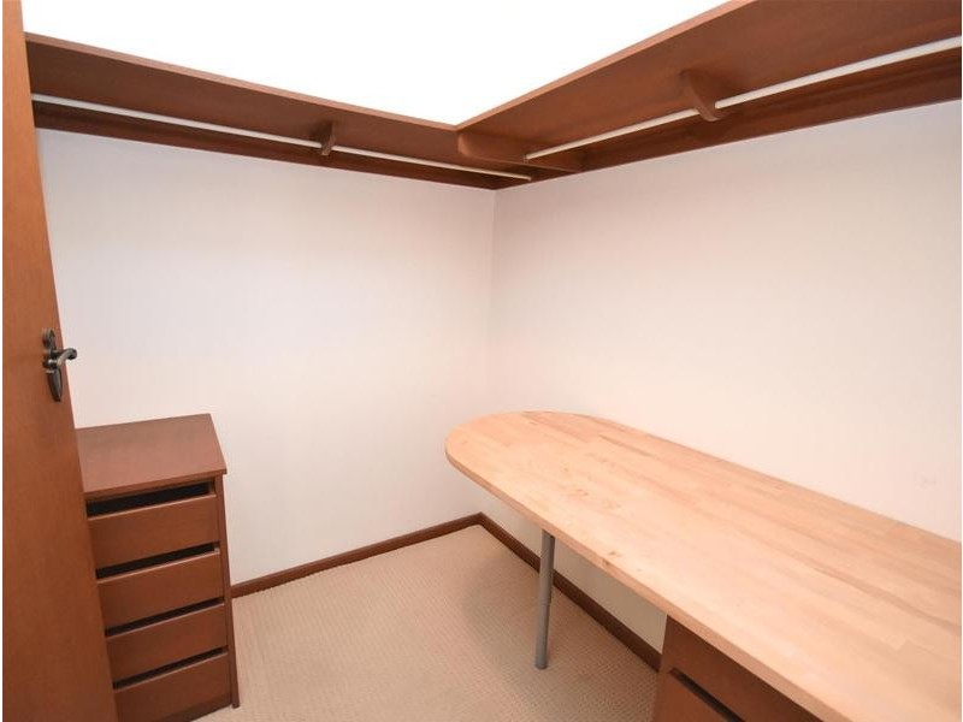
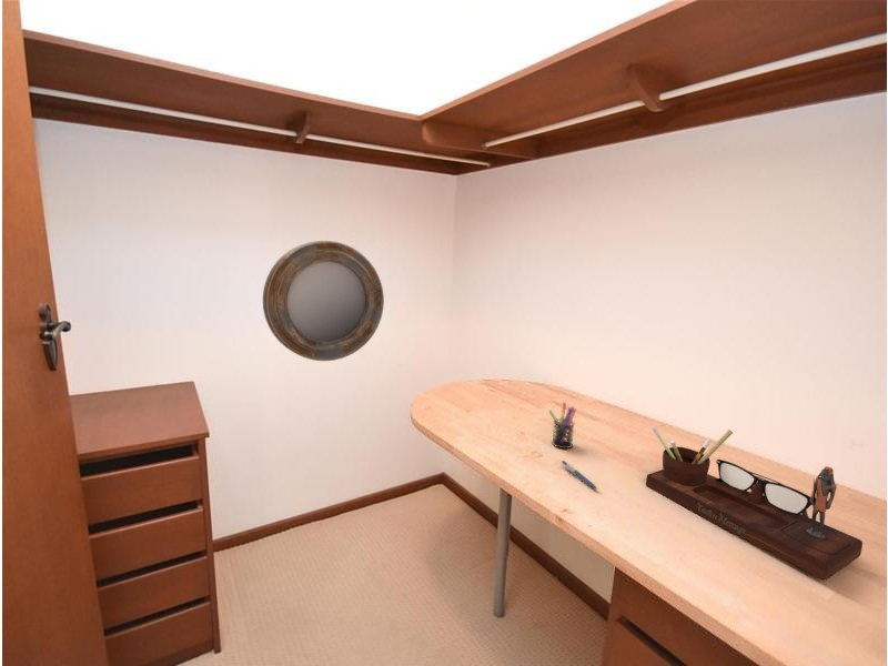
+ home mirror (327, 301)
+ desk organizer (737, 476)
+ pen (577, 474)
+ pen holder (561, 424)
